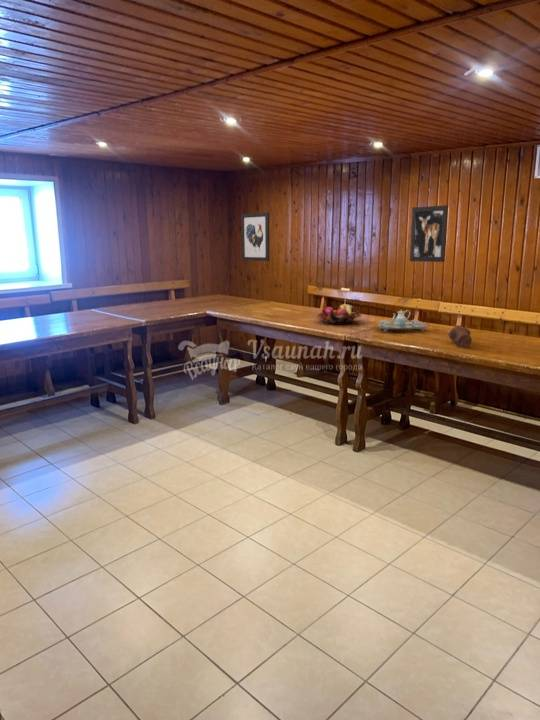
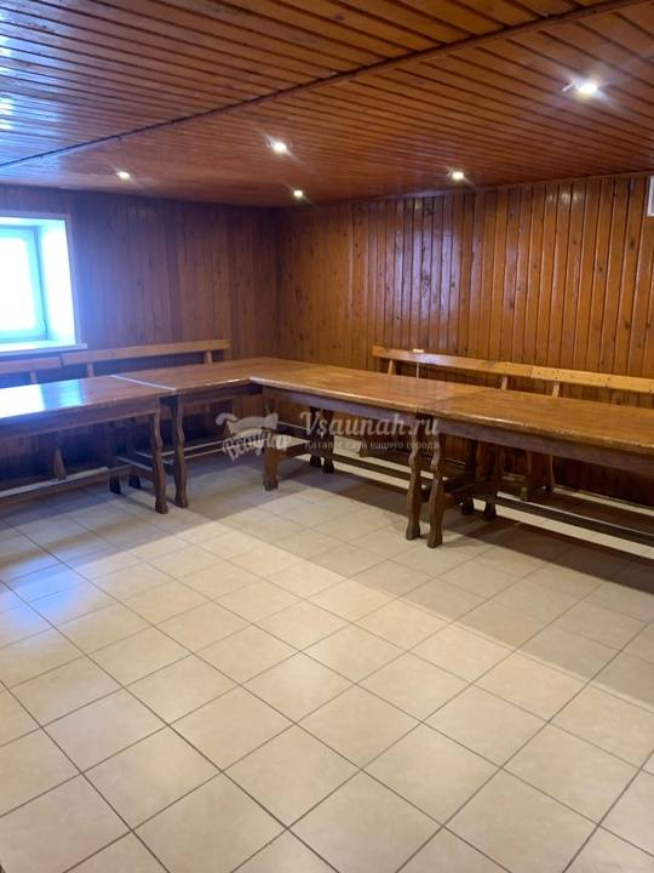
- chinaware (401, 320)
- bread loaf (460, 335)
- wall art (255, 237)
- wall art (428, 234)
- fruit basket (339, 313)
